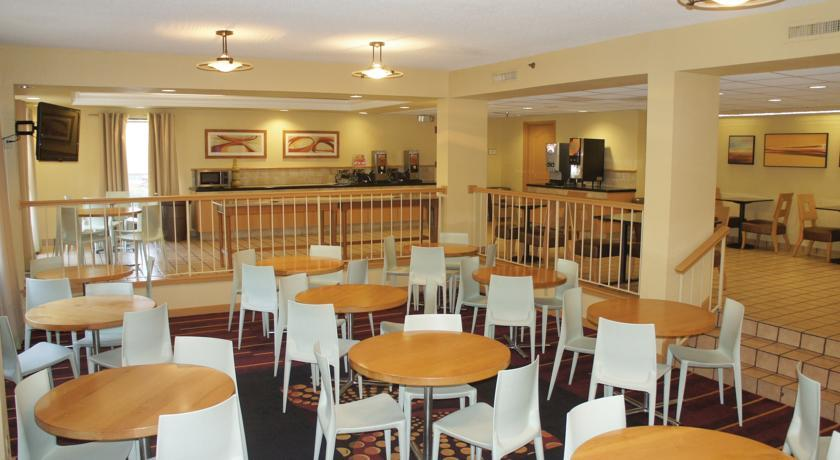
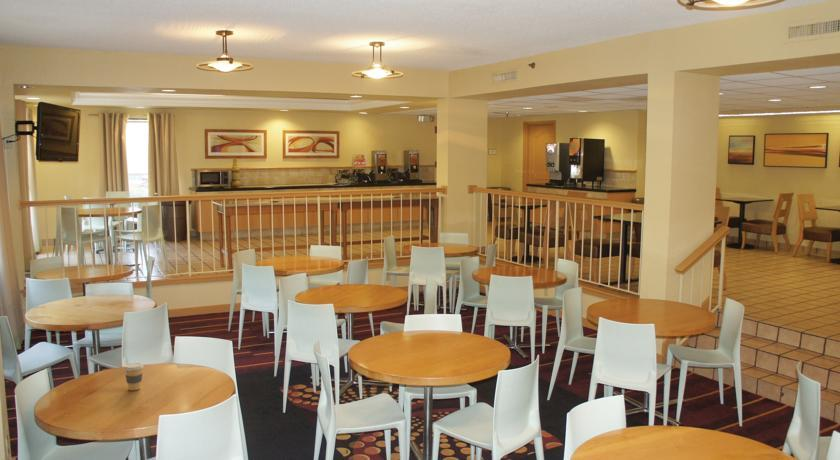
+ coffee cup (134, 377)
